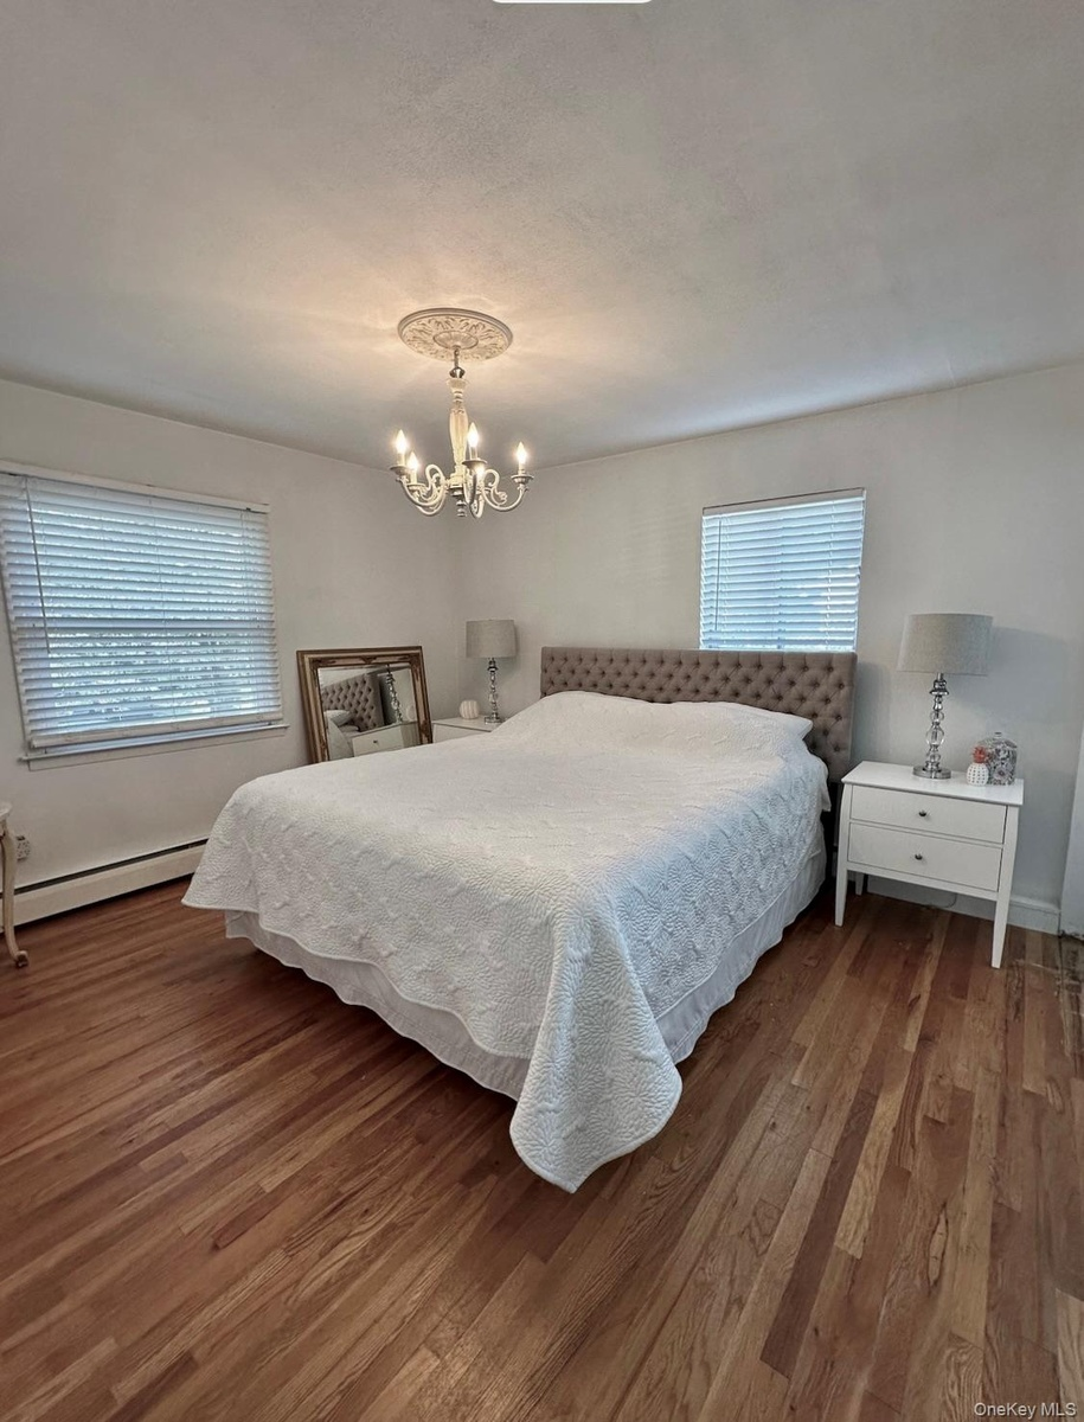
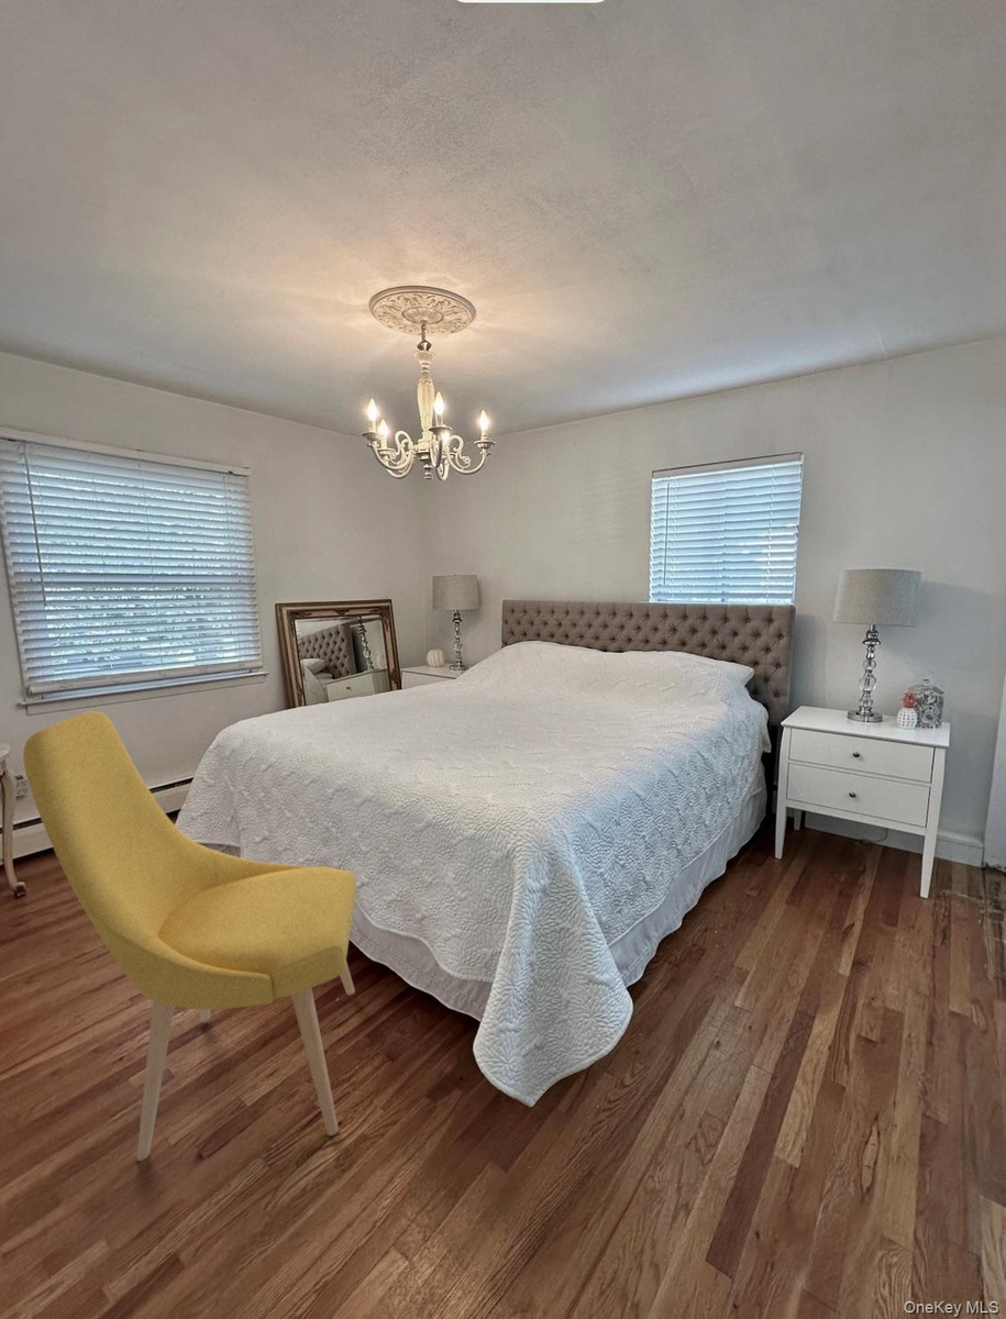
+ chair (222, 900)
